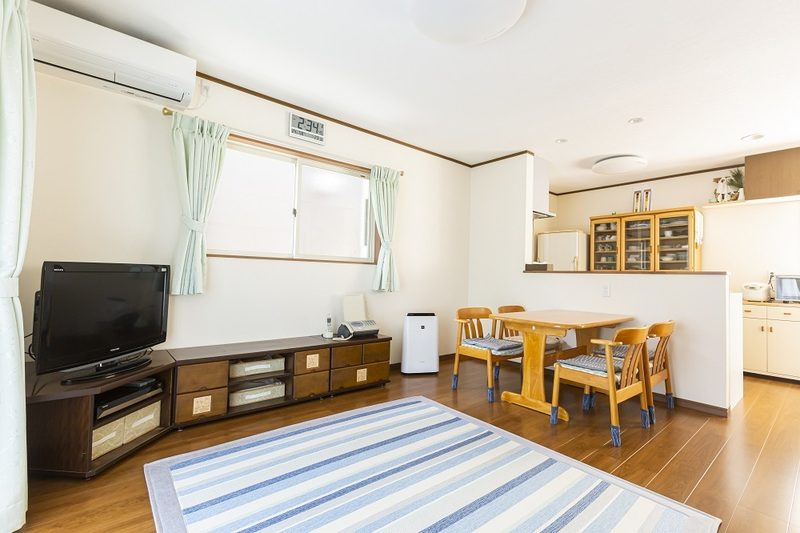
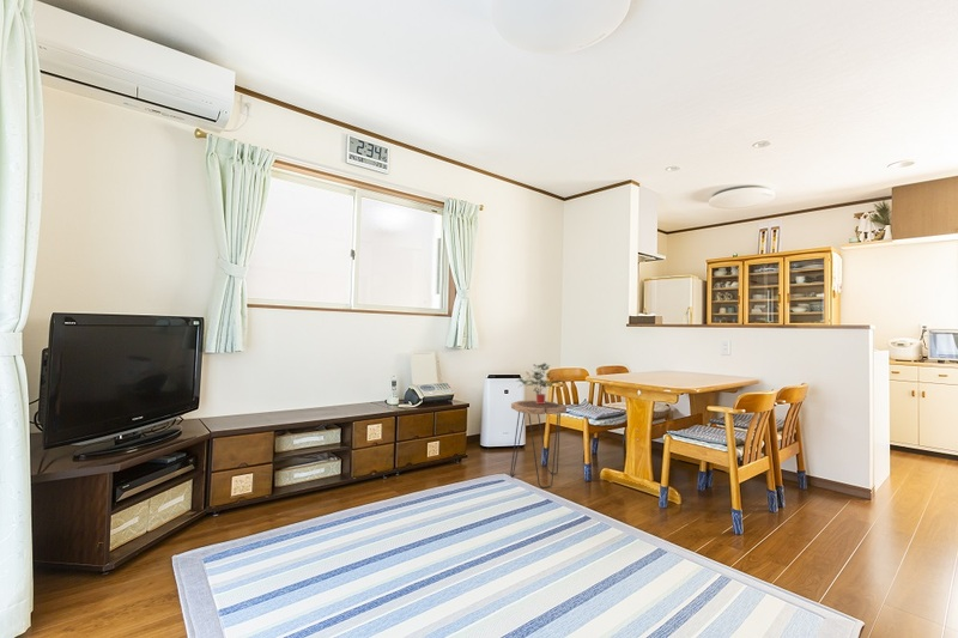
+ potted plant (539, 384)
+ side table (533, 442)
